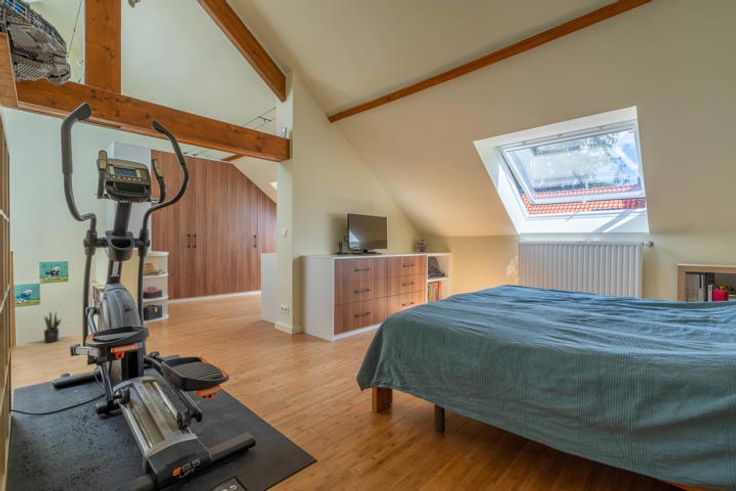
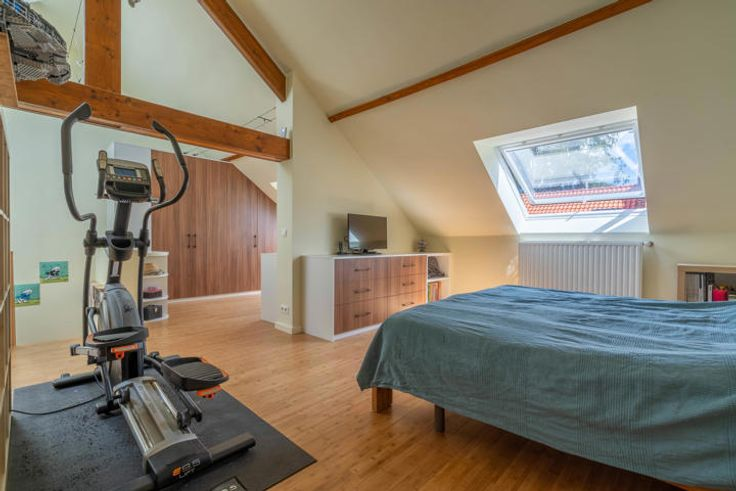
- potted plant (52, 327)
